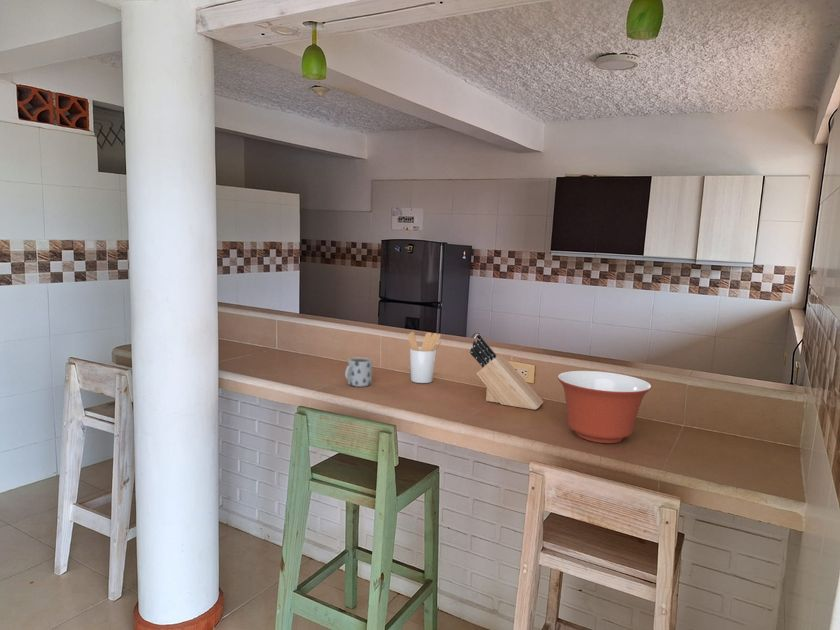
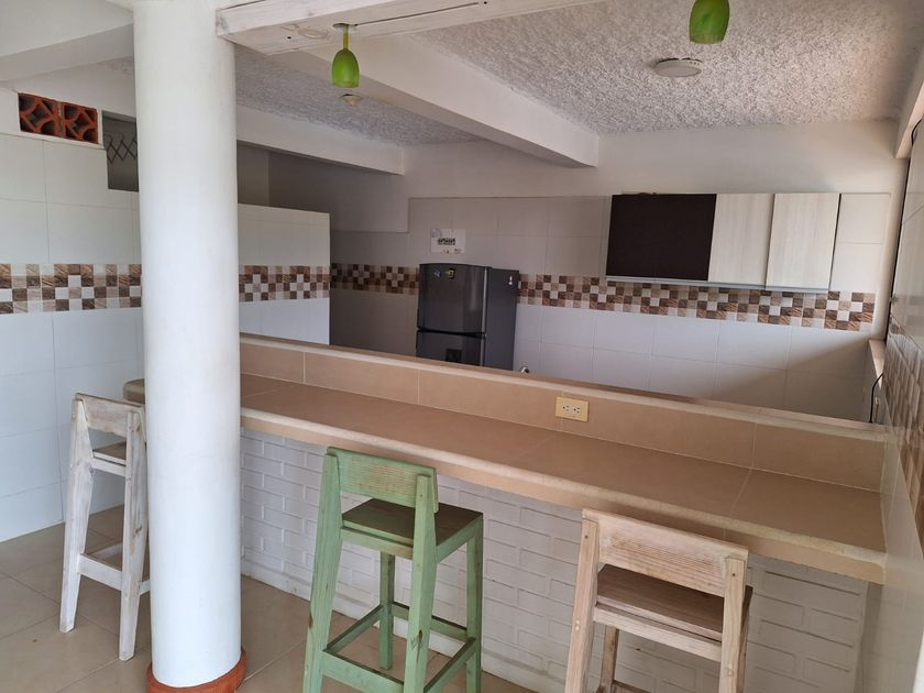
- mixing bowl (601, 408)
- knife block (505, 372)
- utensil holder (425, 356)
- mug (356, 372)
